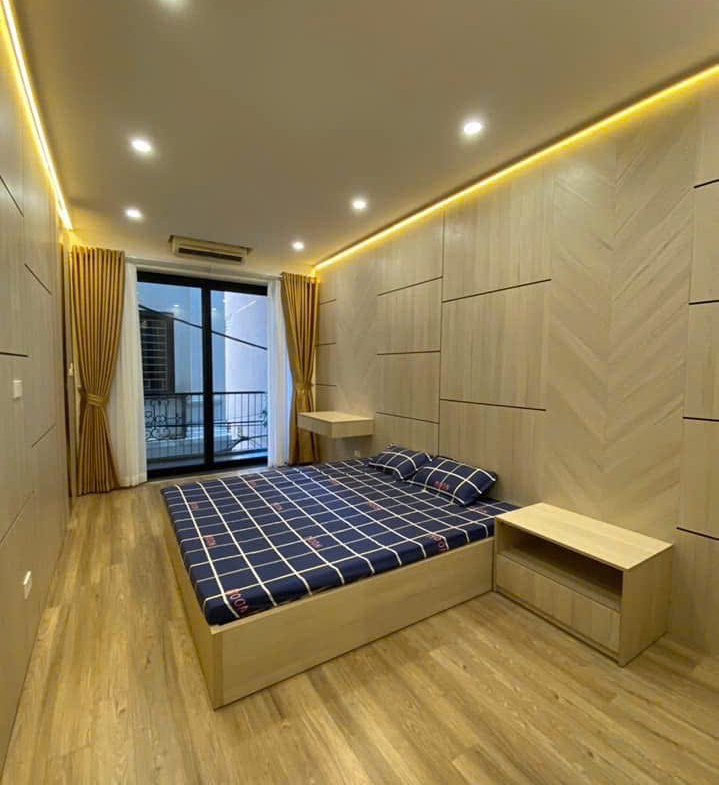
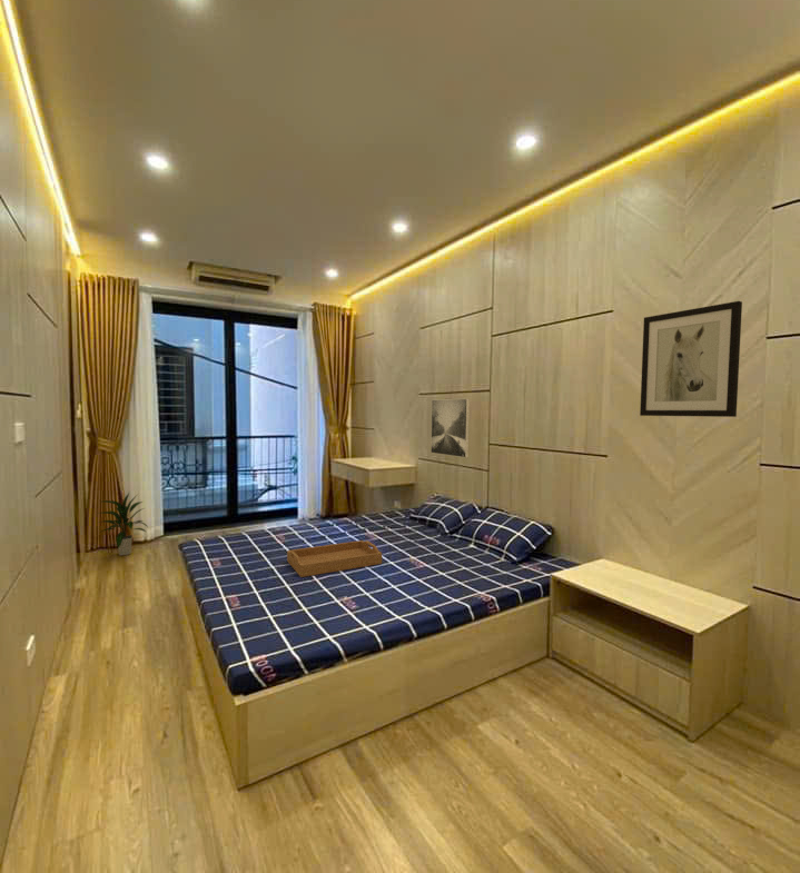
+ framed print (448, 427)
+ wall art (687, 363)
+ serving tray (334, 555)
+ indoor plant (122, 524)
